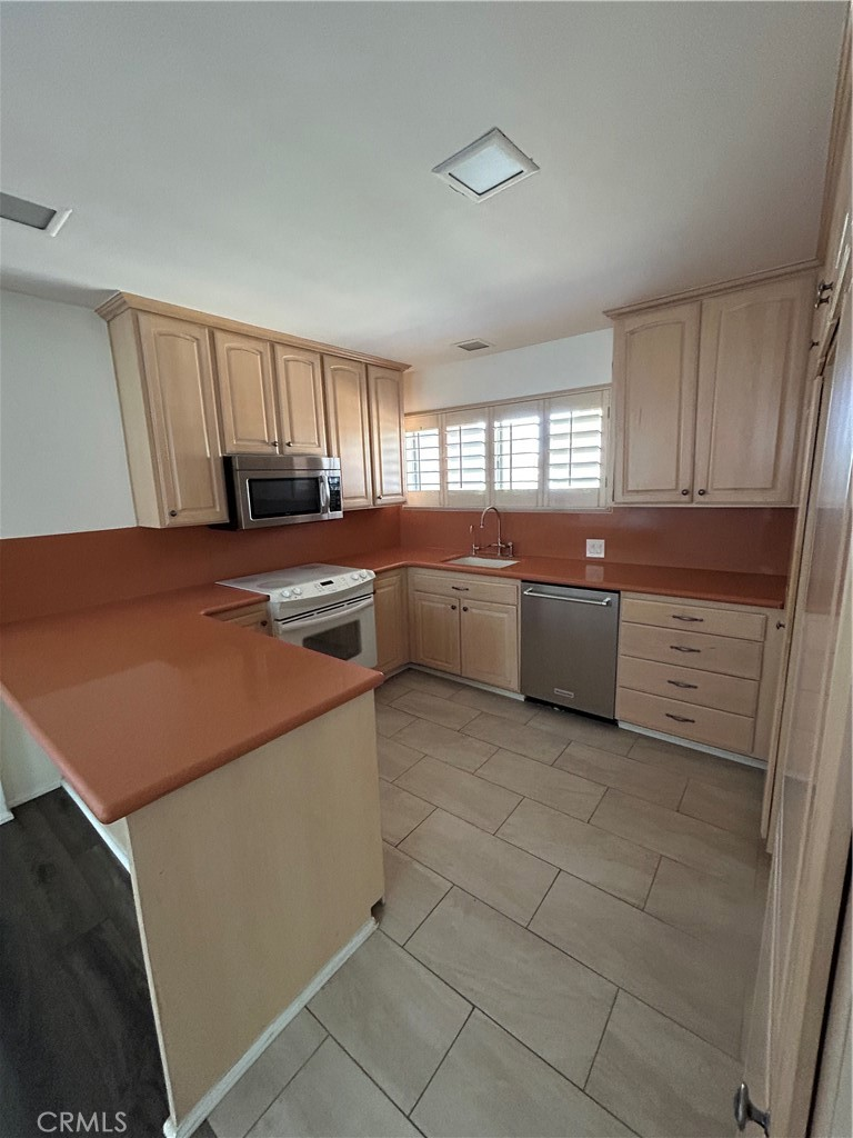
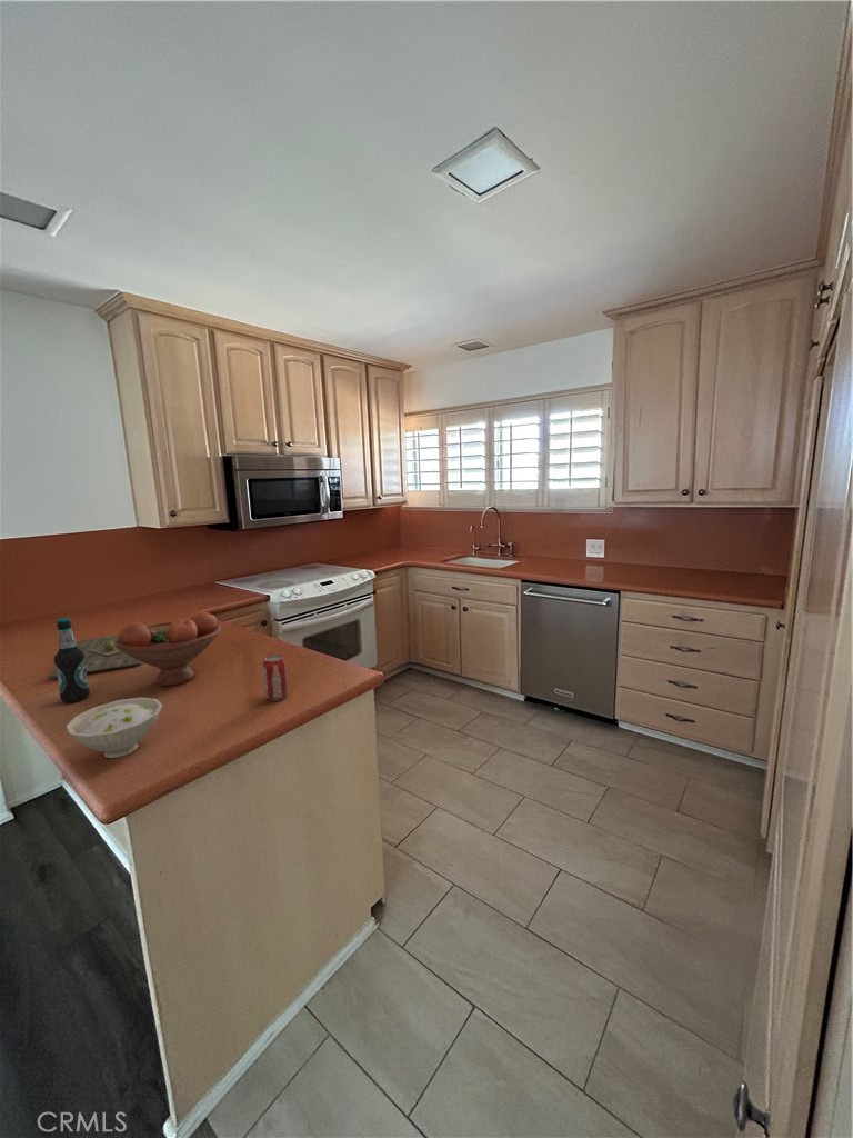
+ bowl (118, 730)
+ fruit bowl (171, 647)
+ beverage can (275, 677)
+ cutting board (108, 646)
+ bottle (69, 659)
